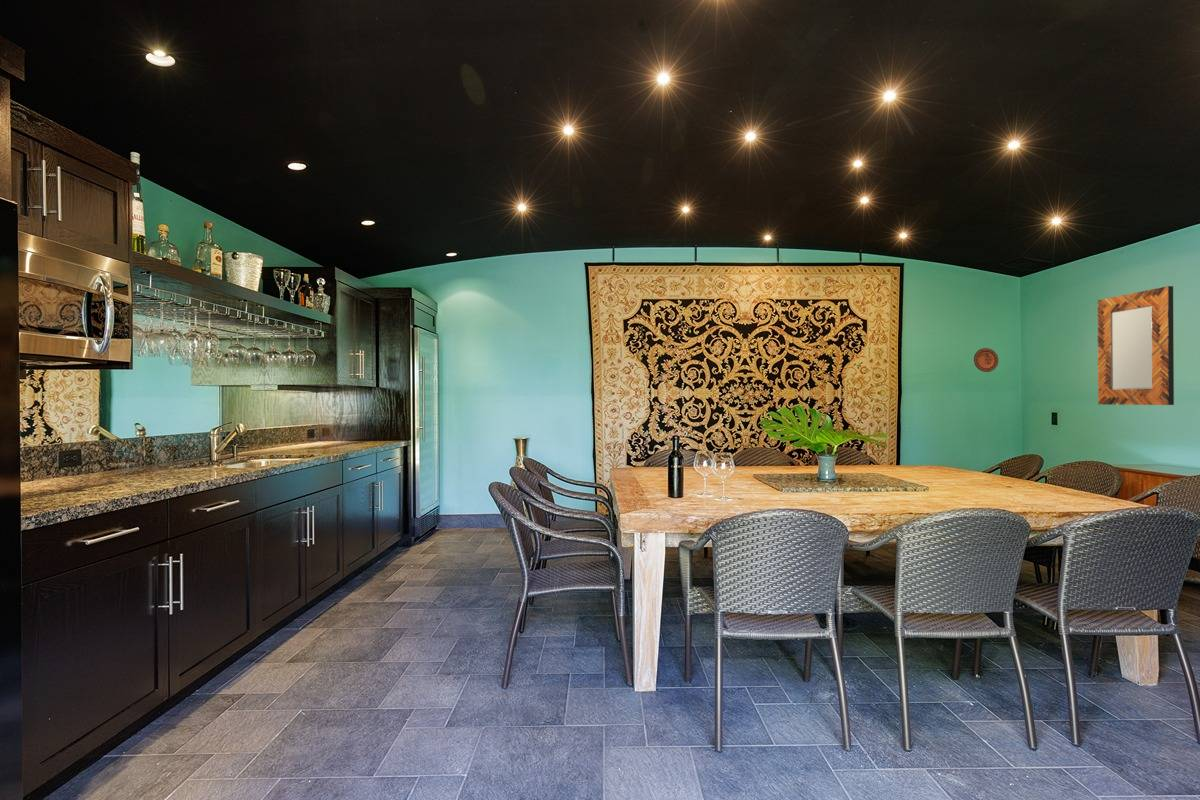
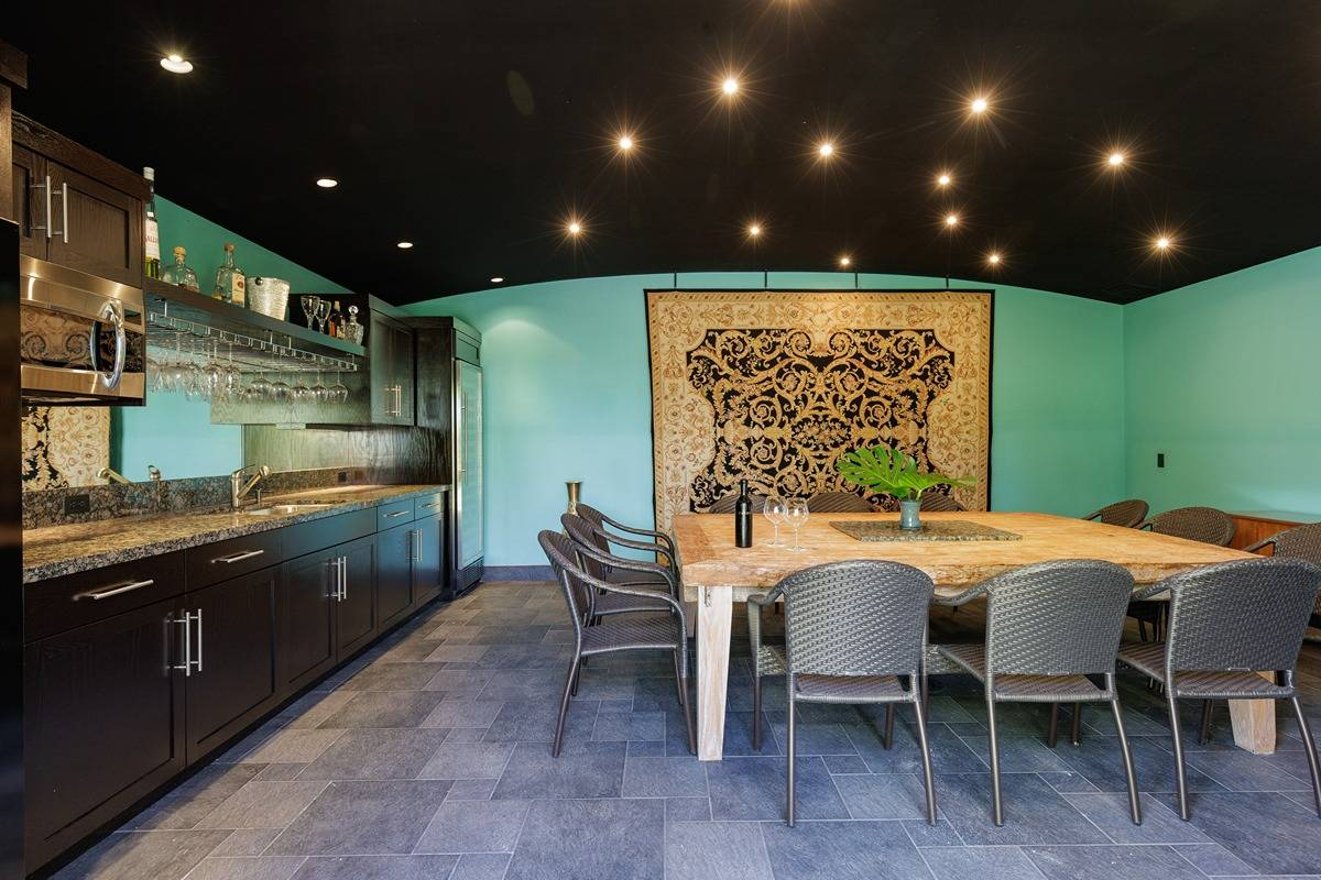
- home mirror (1132, 349)
- decorative plate (985, 360)
